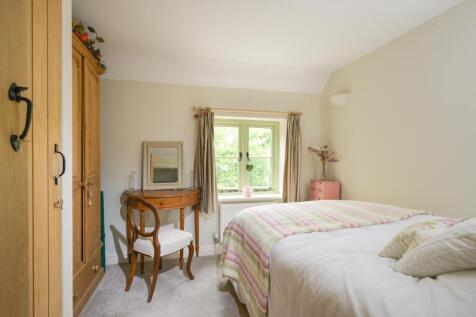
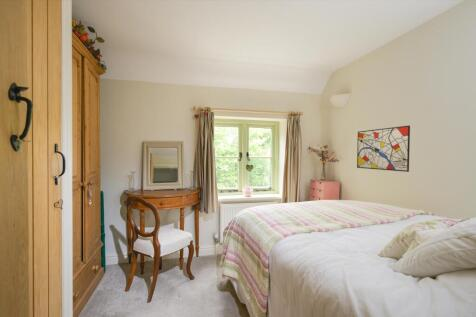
+ wall art (380, 149)
